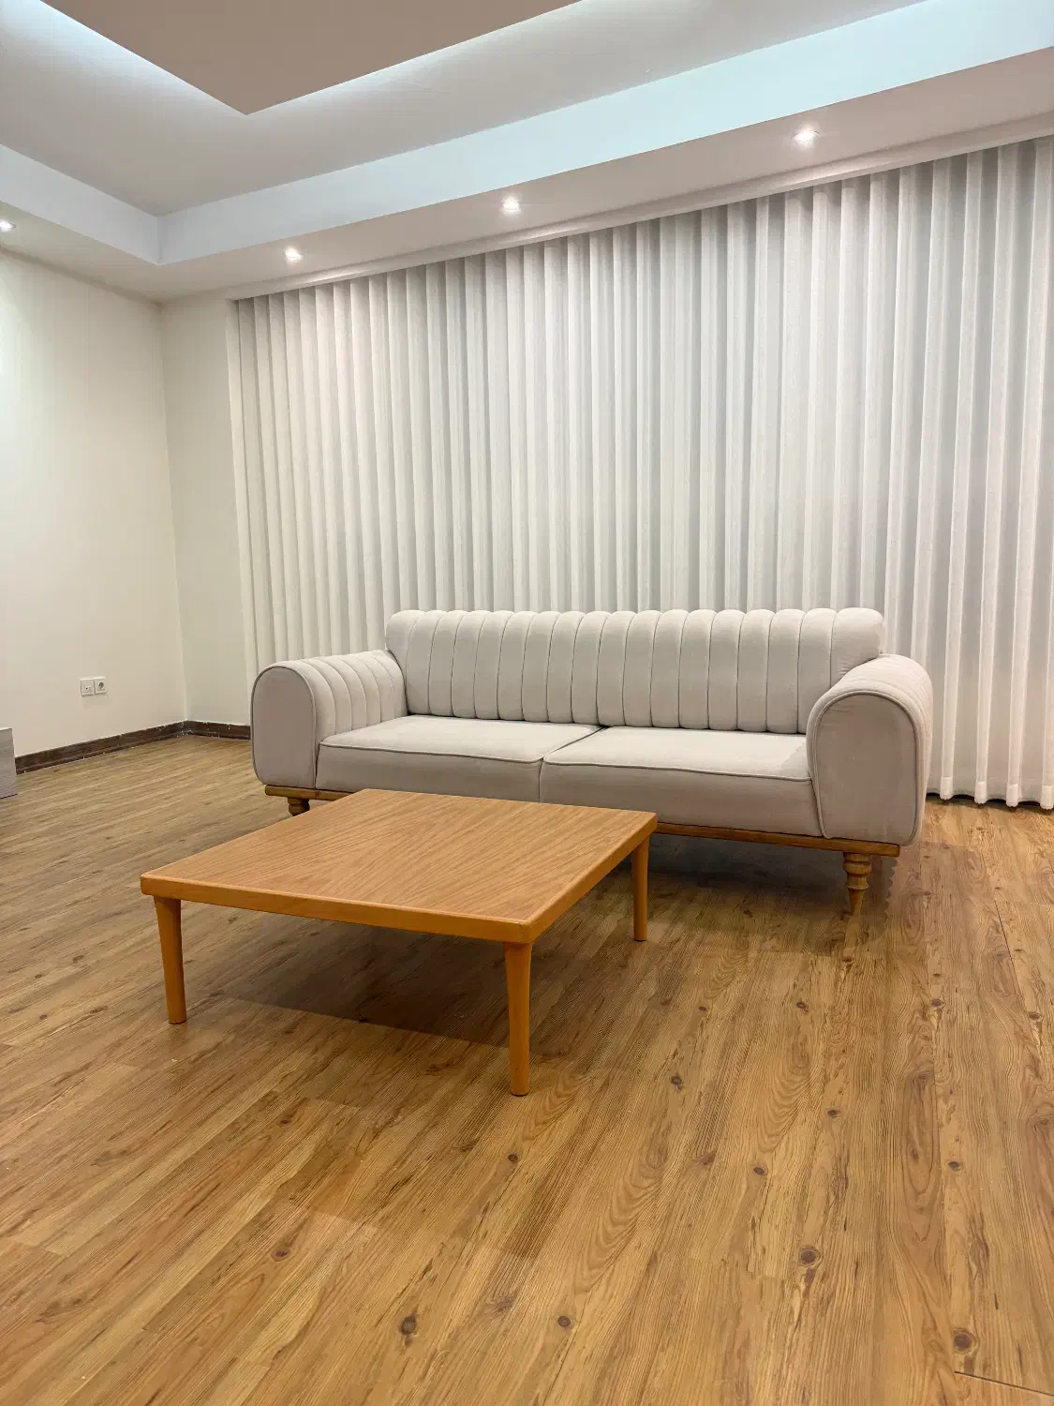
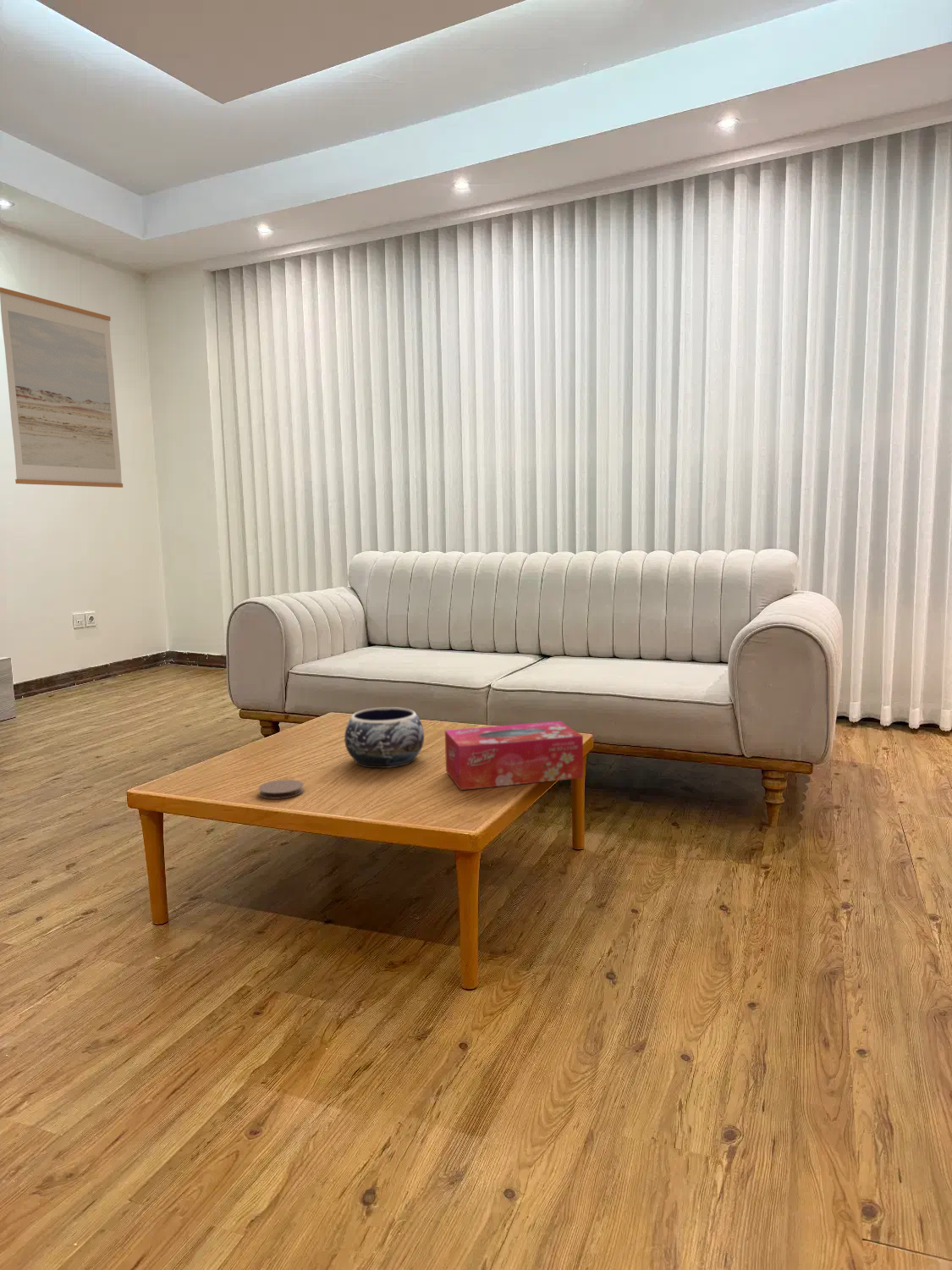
+ tissue box (513, 754)
+ coaster (281, 788)
+ wall art (65, 395)
+ decorative bowl (384, 737)
